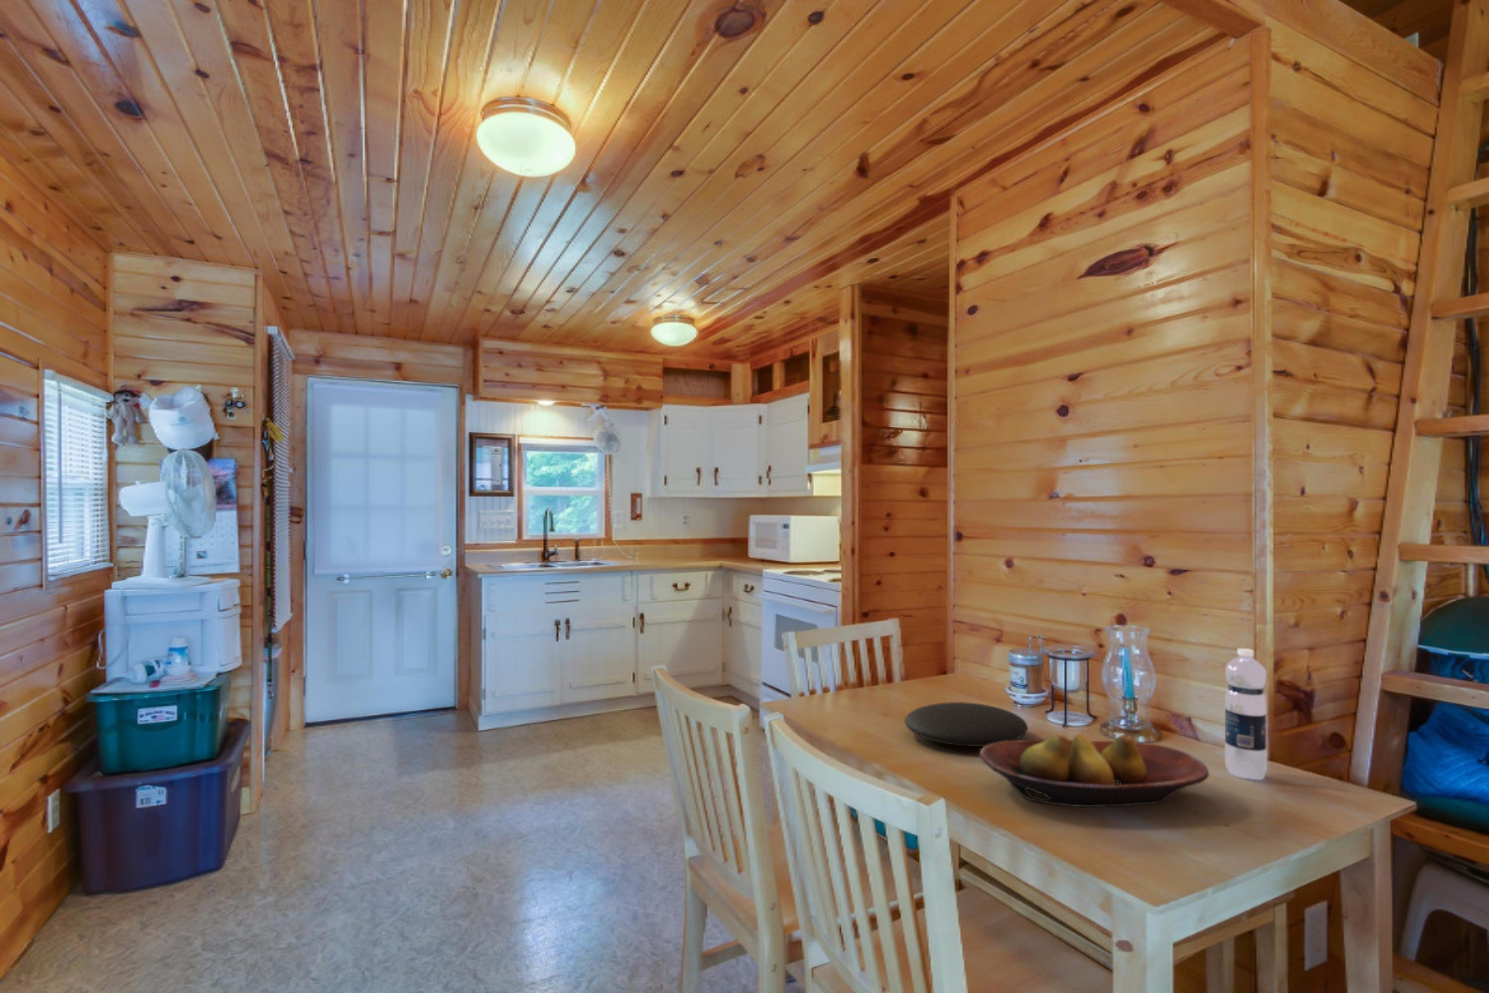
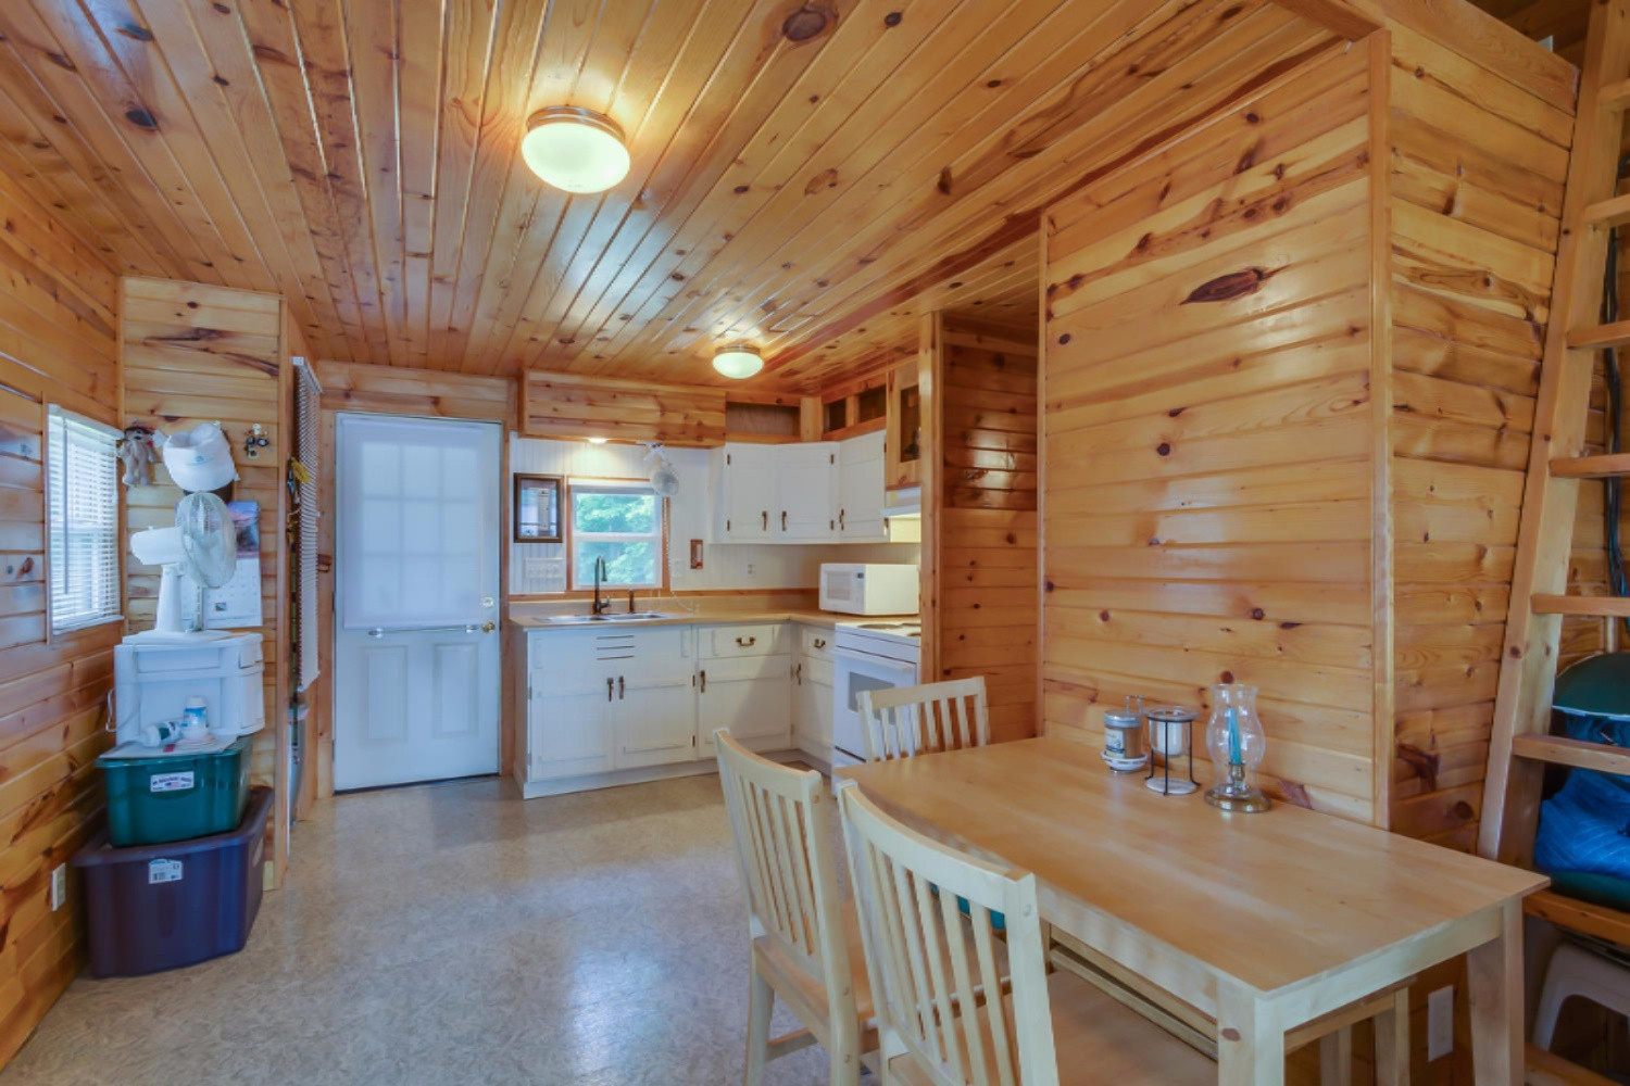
- water bottle (1245, 712)
- plate (965, 723)
- fruit bowl (1091, 762)
